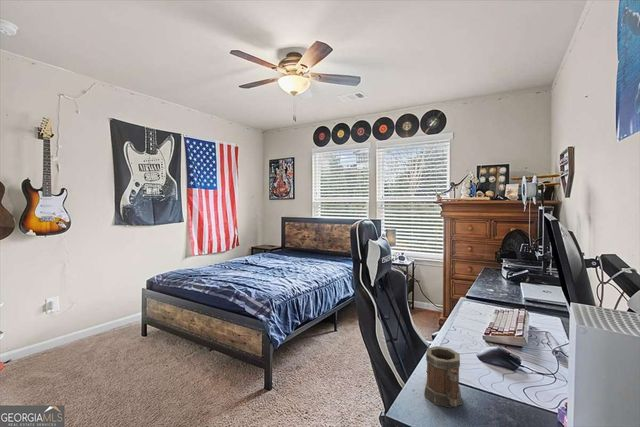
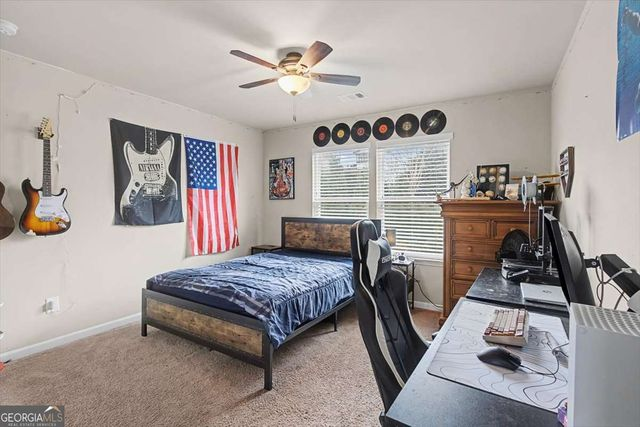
- mug (444, 377)
